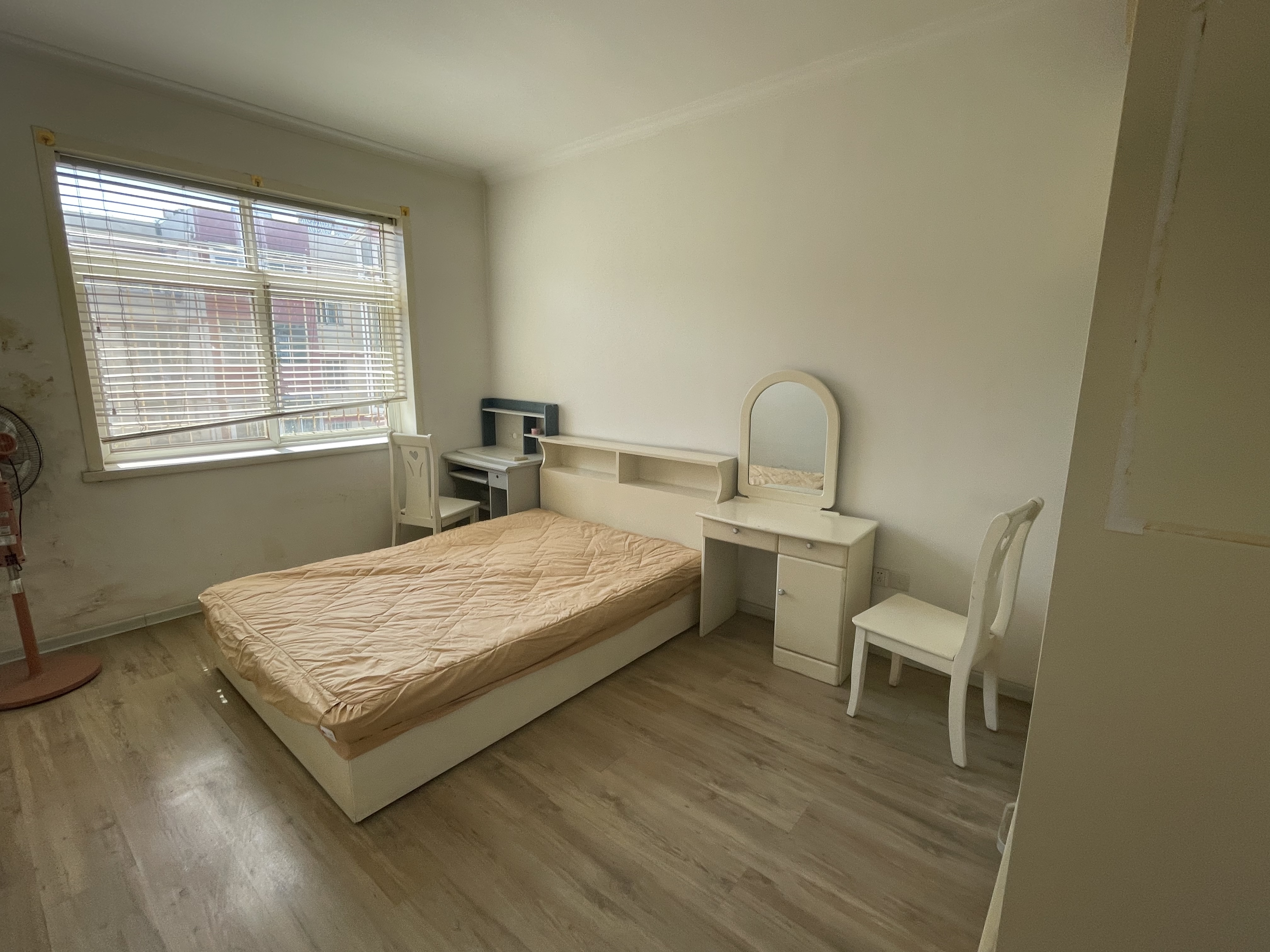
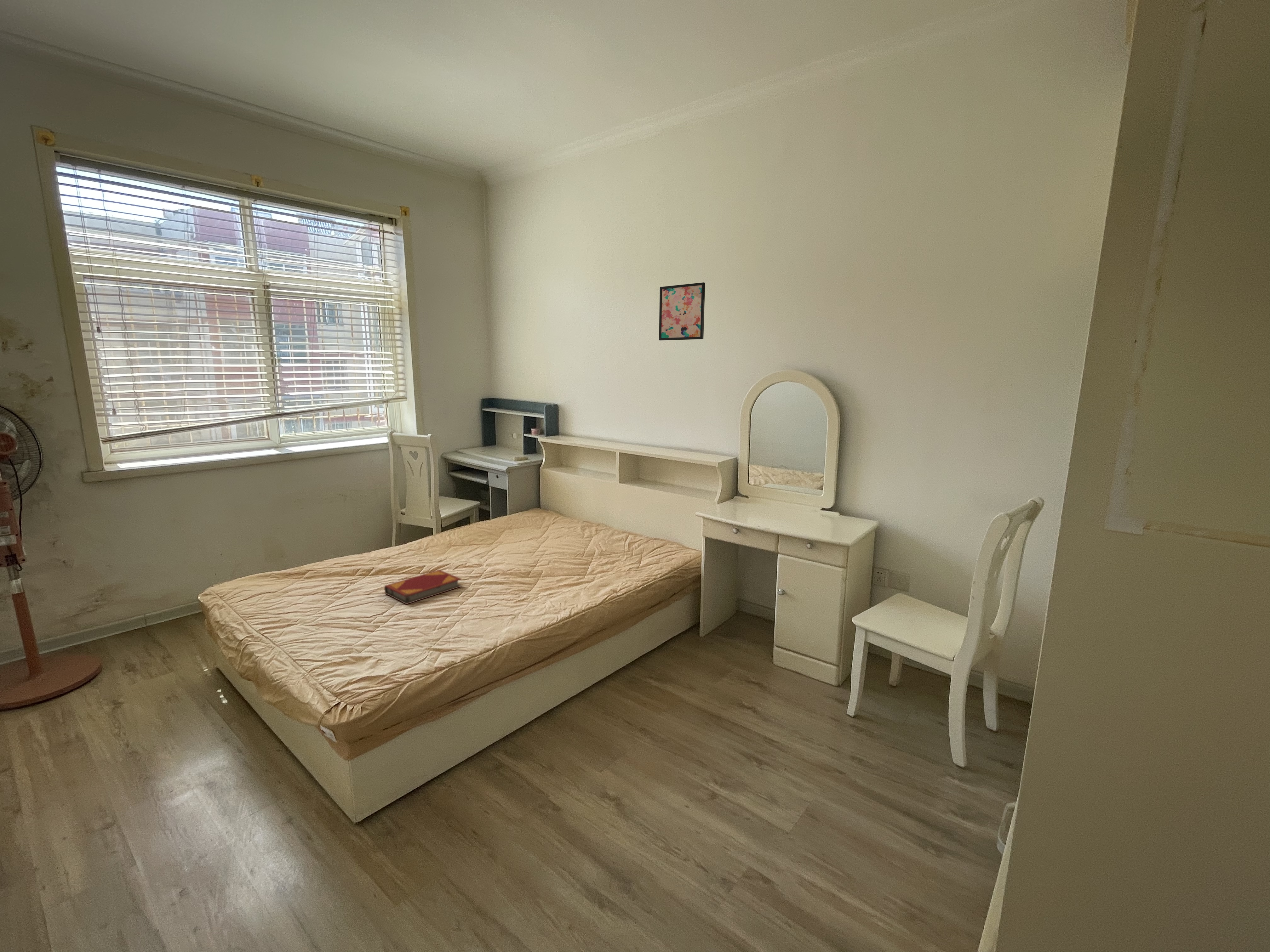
+ hardback book (423, 586)
+ wall art (681, 312)
